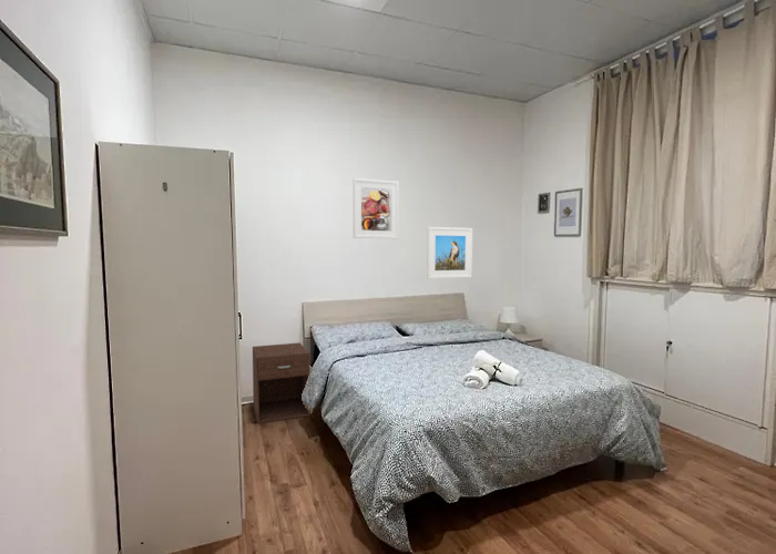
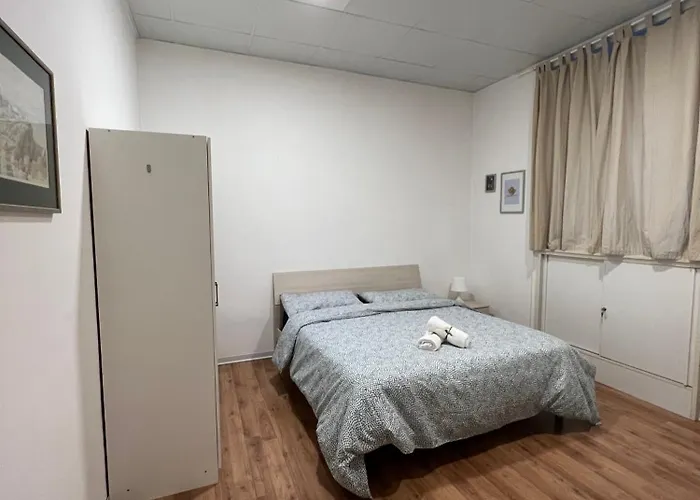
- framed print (450, 253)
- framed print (376, 209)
- nightstand (280, 380)
